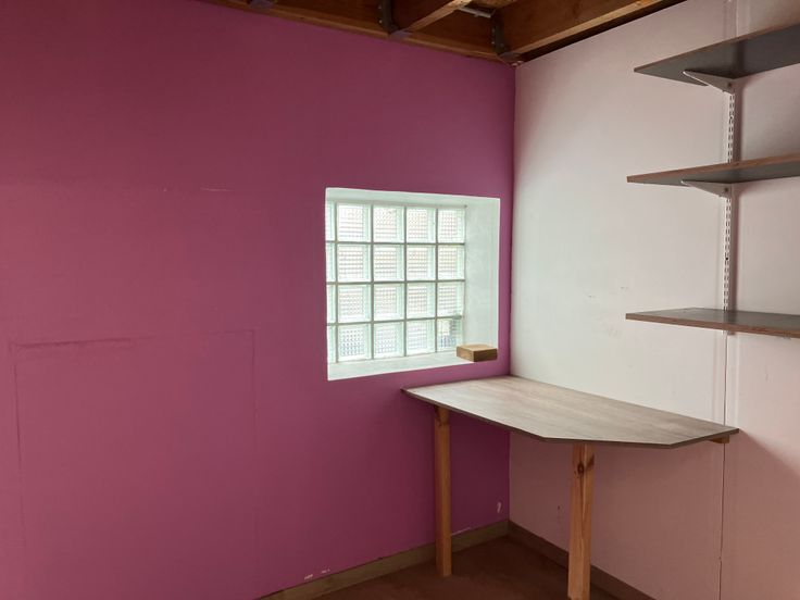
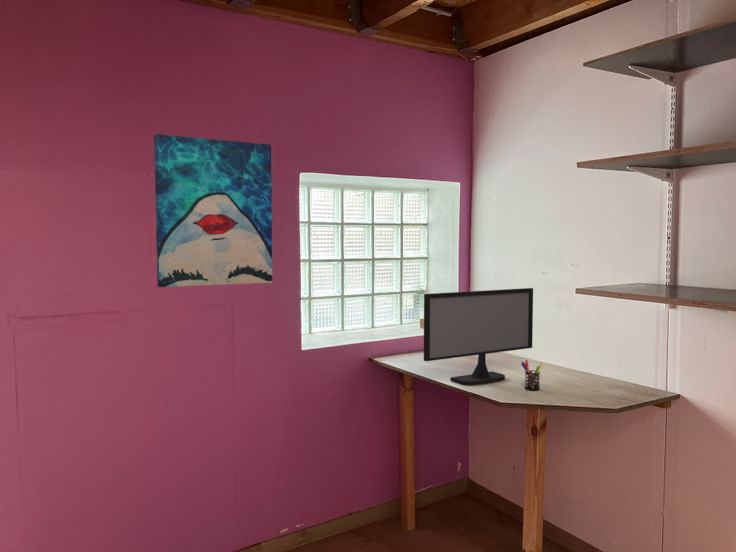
+ pen holder (532, 374)
+ computer monitor (480, 335)
+ wall art (216, 212)
